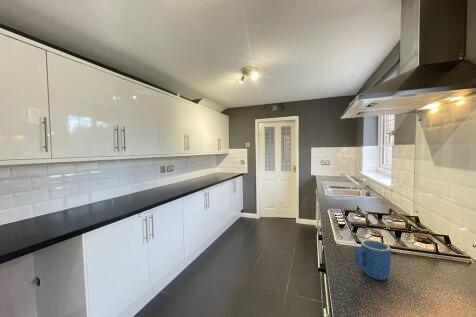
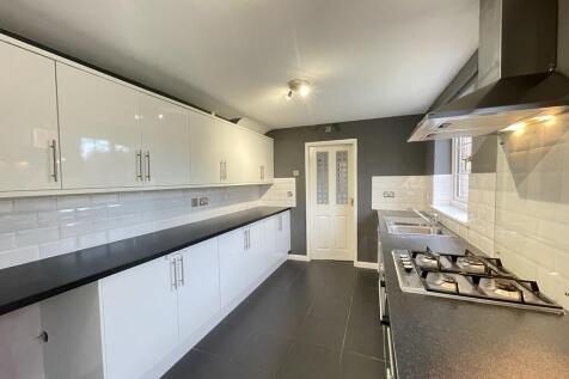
- mug (372, 259)
